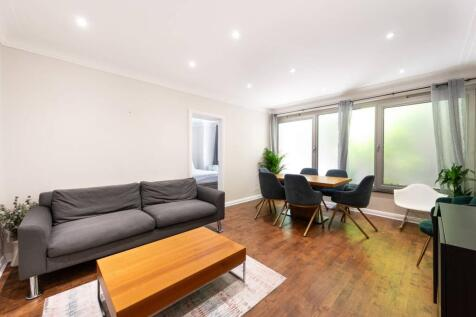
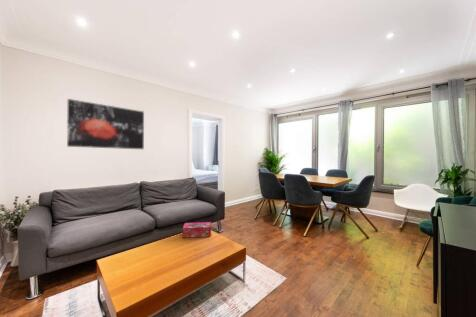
+ wall art (109, 127)
+ tissue box (197, 229)
